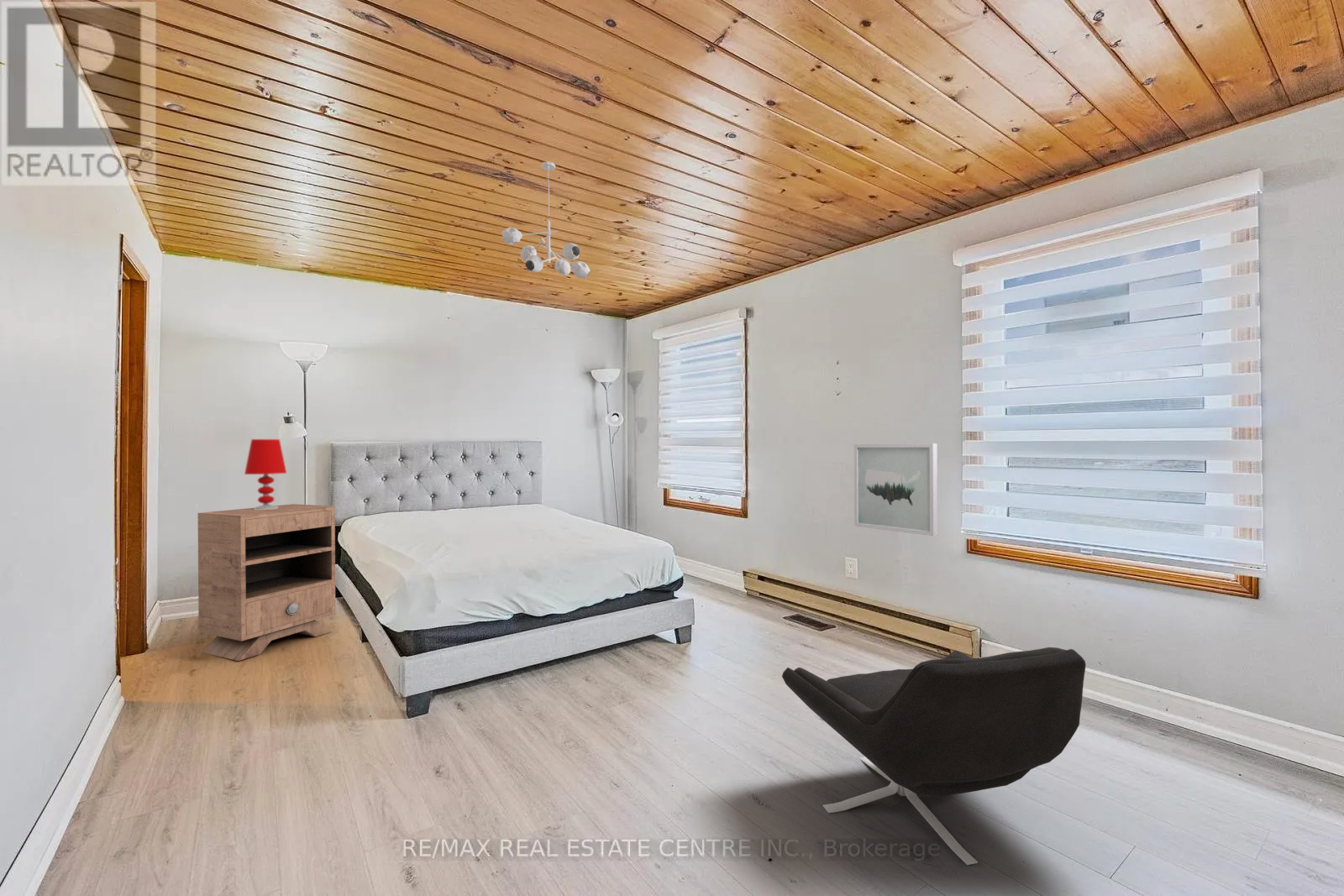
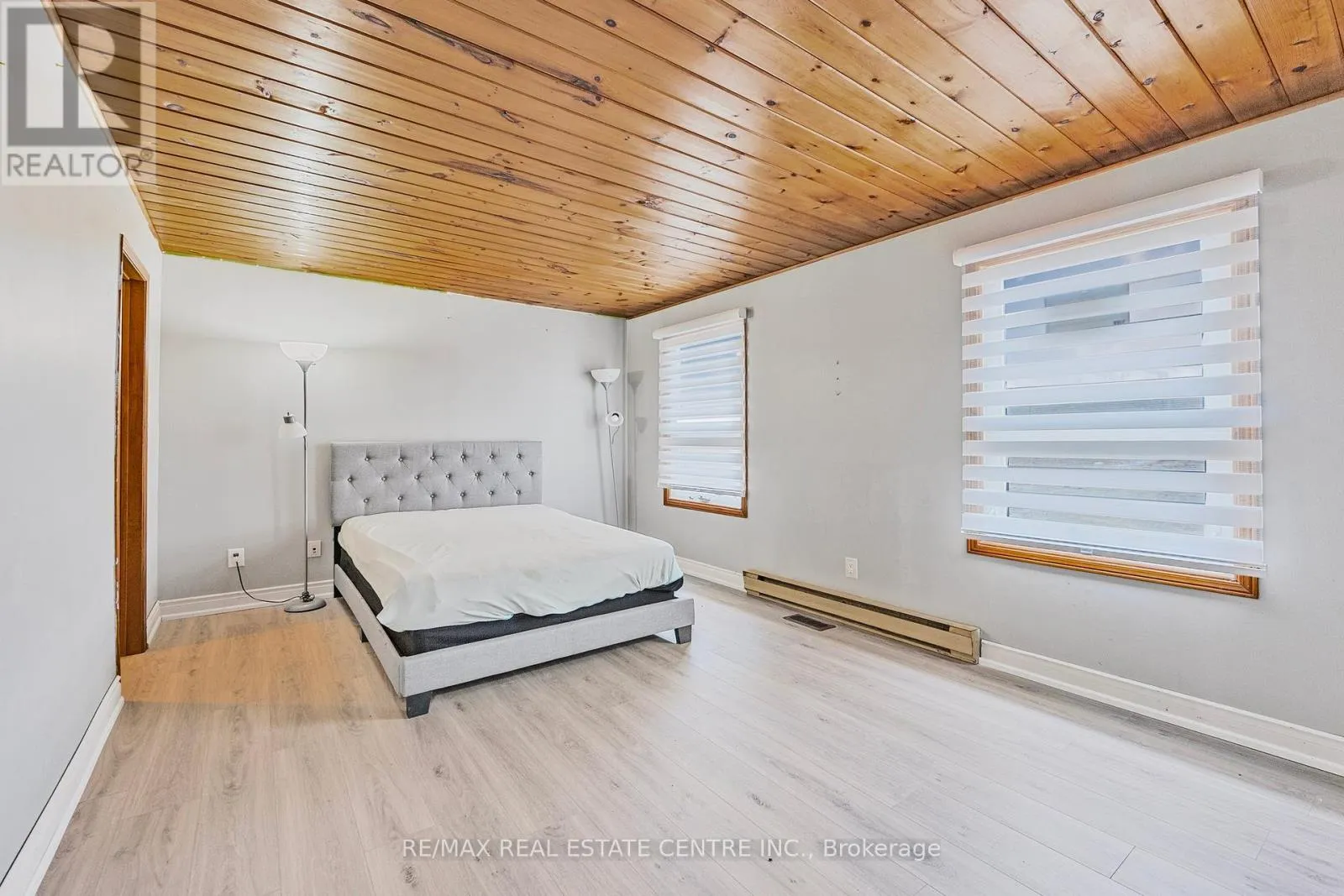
- table lamp (265, 473)
- wall art (893, 487)
- ceiling light fixture (548, 223)
- nightstand (270, 575)
- lounge chair (918, 714)
